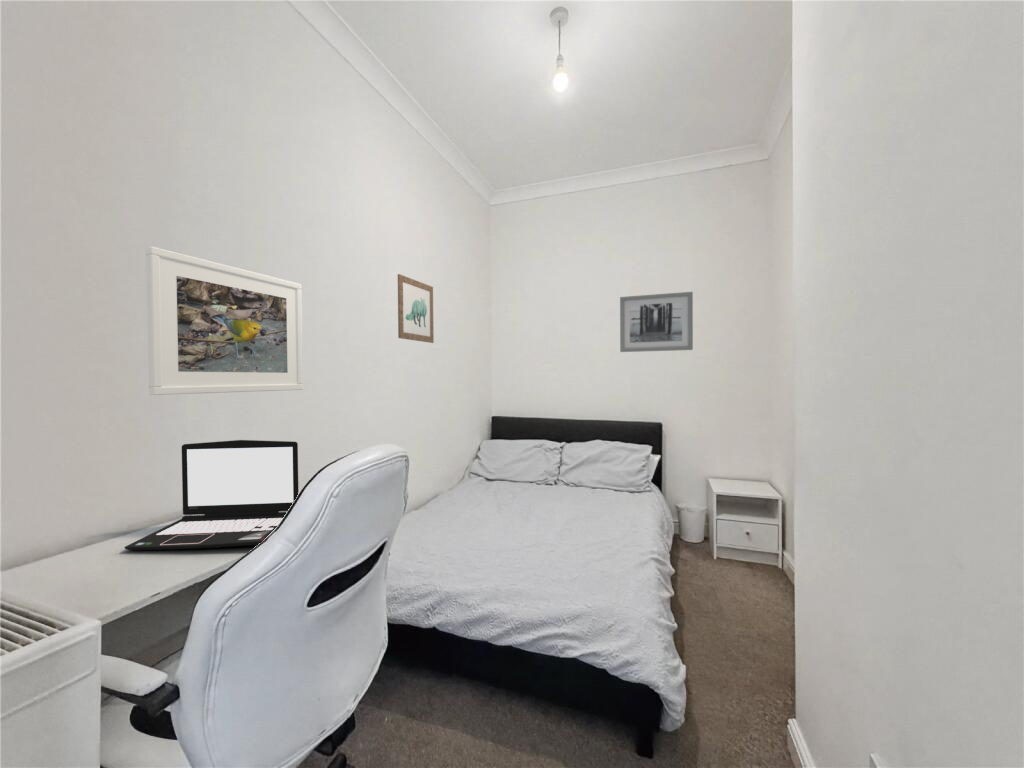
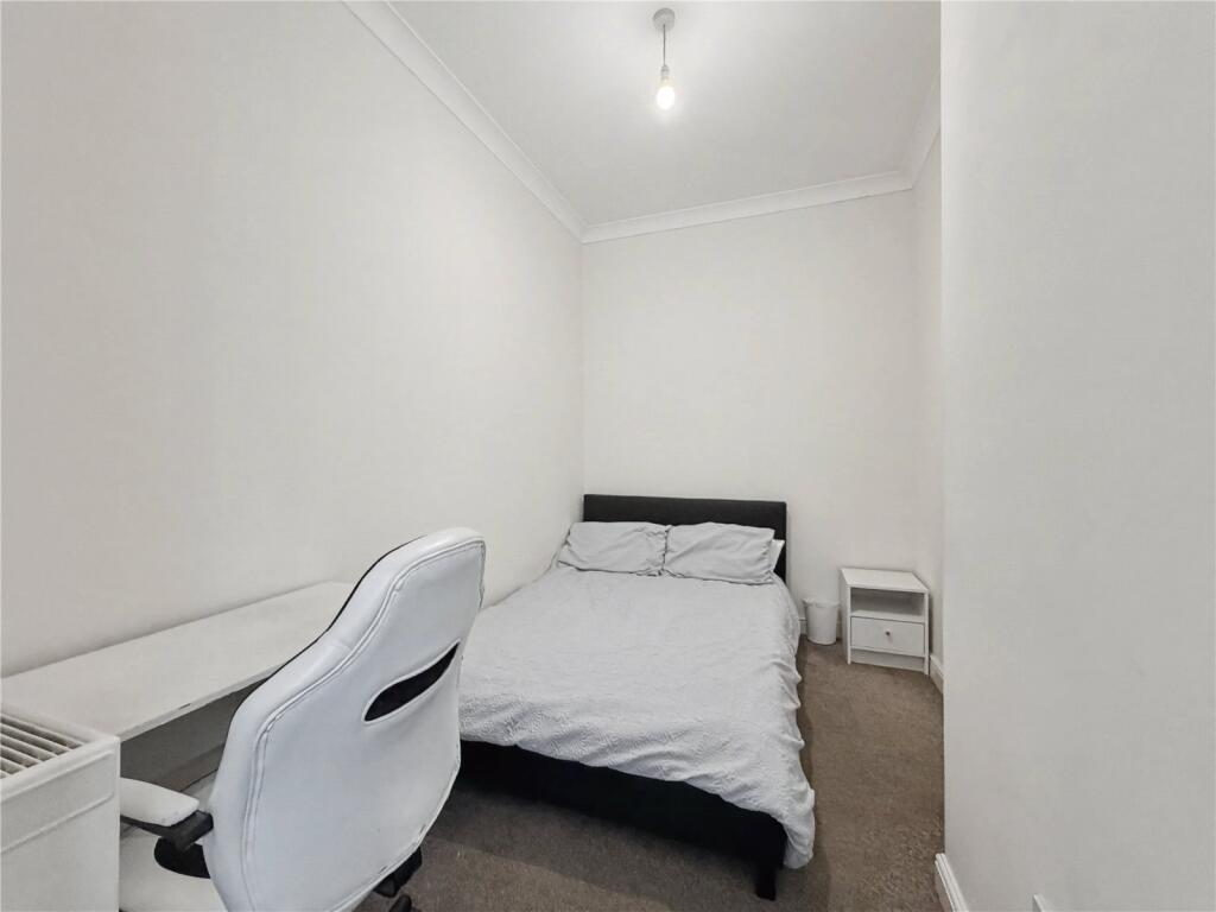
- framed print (237, 330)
- laptop (219, 490)
- wall art (416, 310)
- wall art (655, 322)
